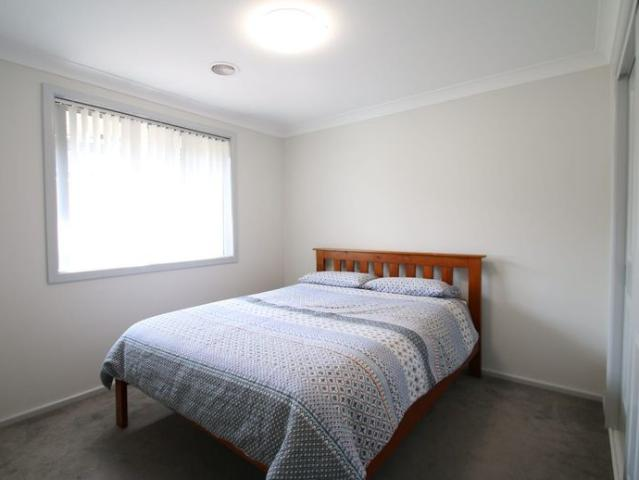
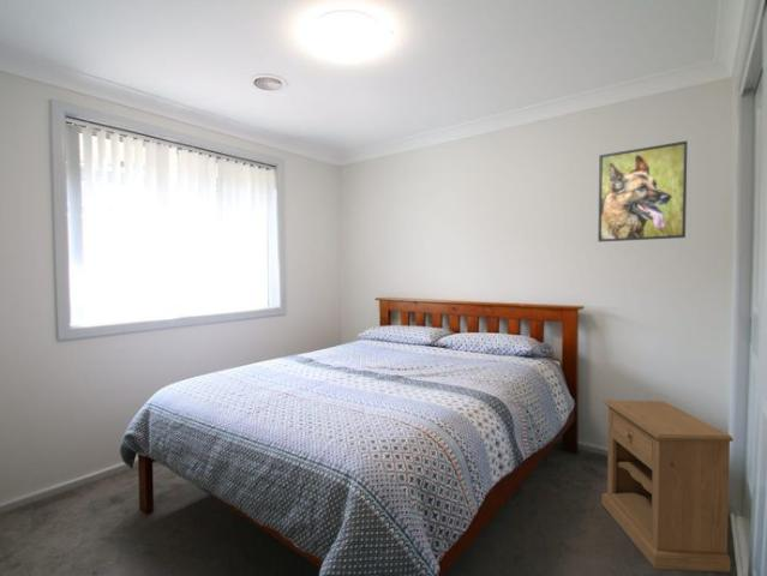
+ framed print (640, 194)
+ nightstand (658, 474)
